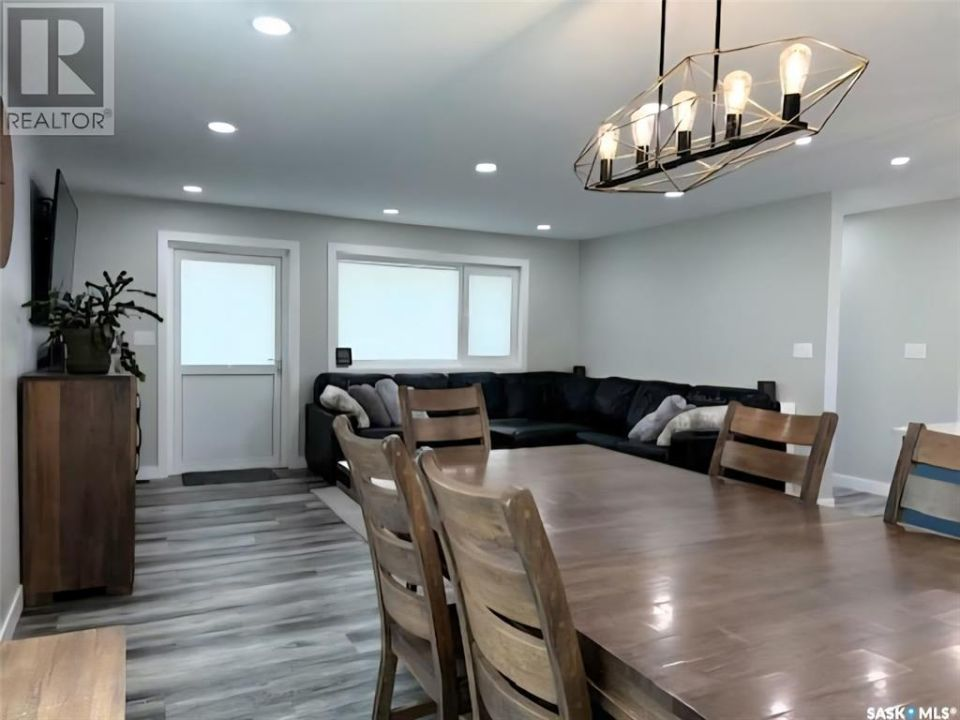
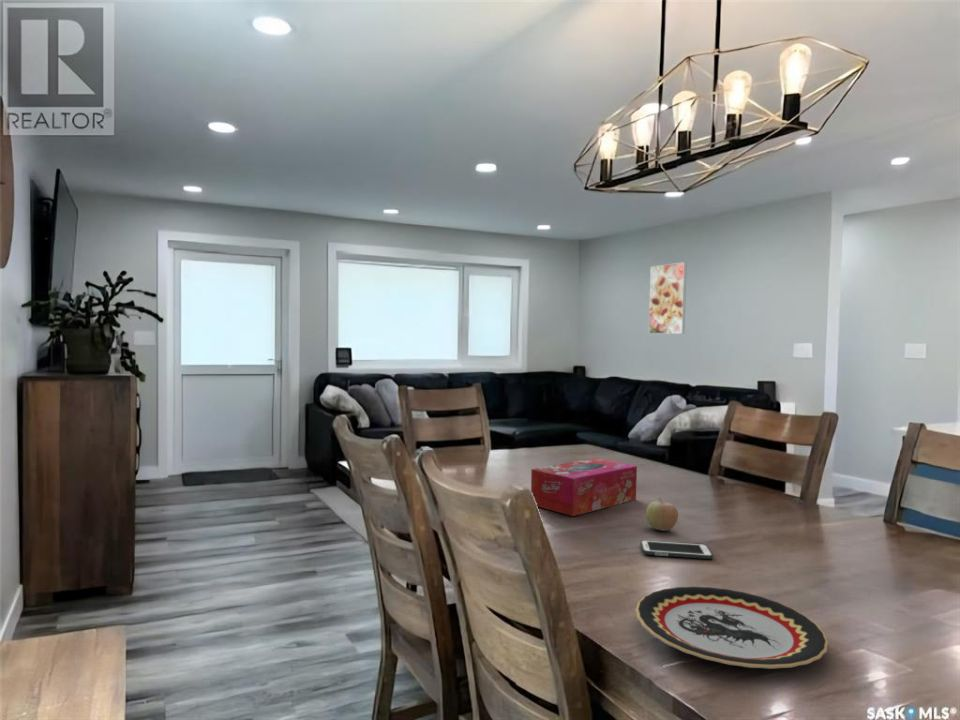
+ cell phone (675, 549)
+ fruit (662, 513)
+ plate (726, 627)
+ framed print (666, 299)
+ tissue box (584, 484)
